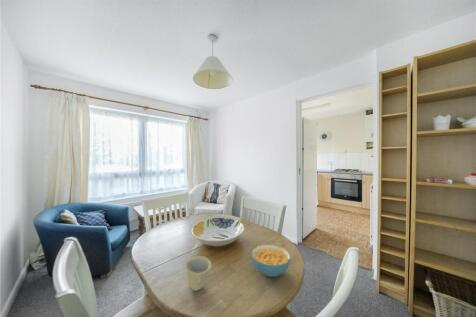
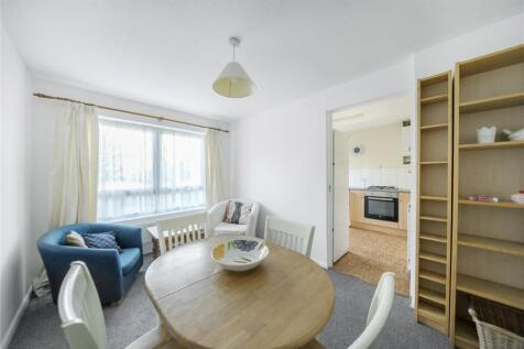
- cereal bowl (270, 263)
- cup (198, 275)
